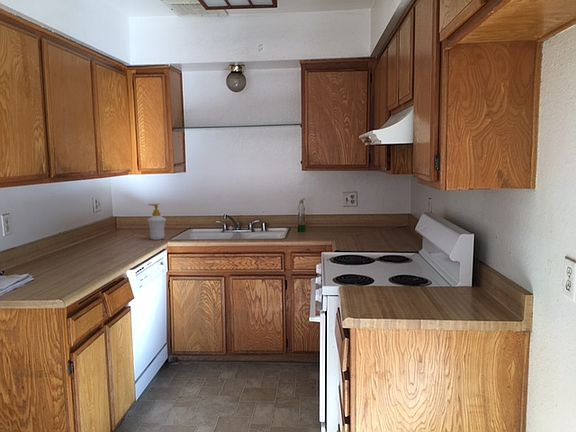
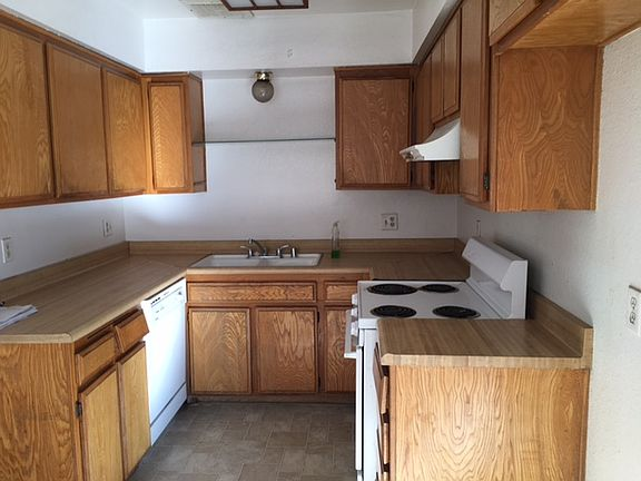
- soap bottle (156, 221)
